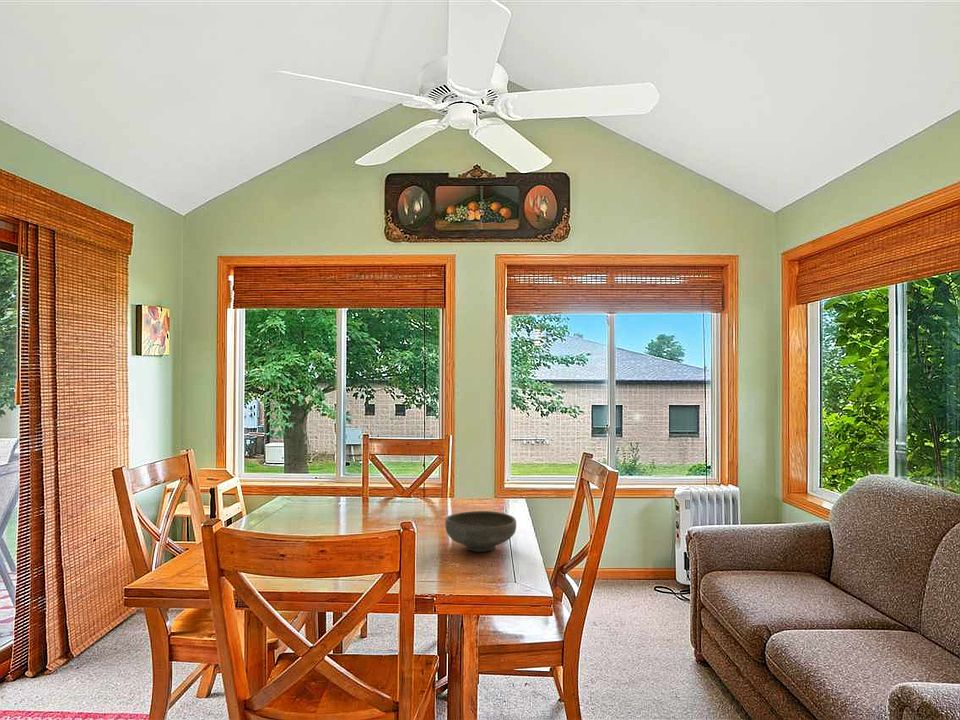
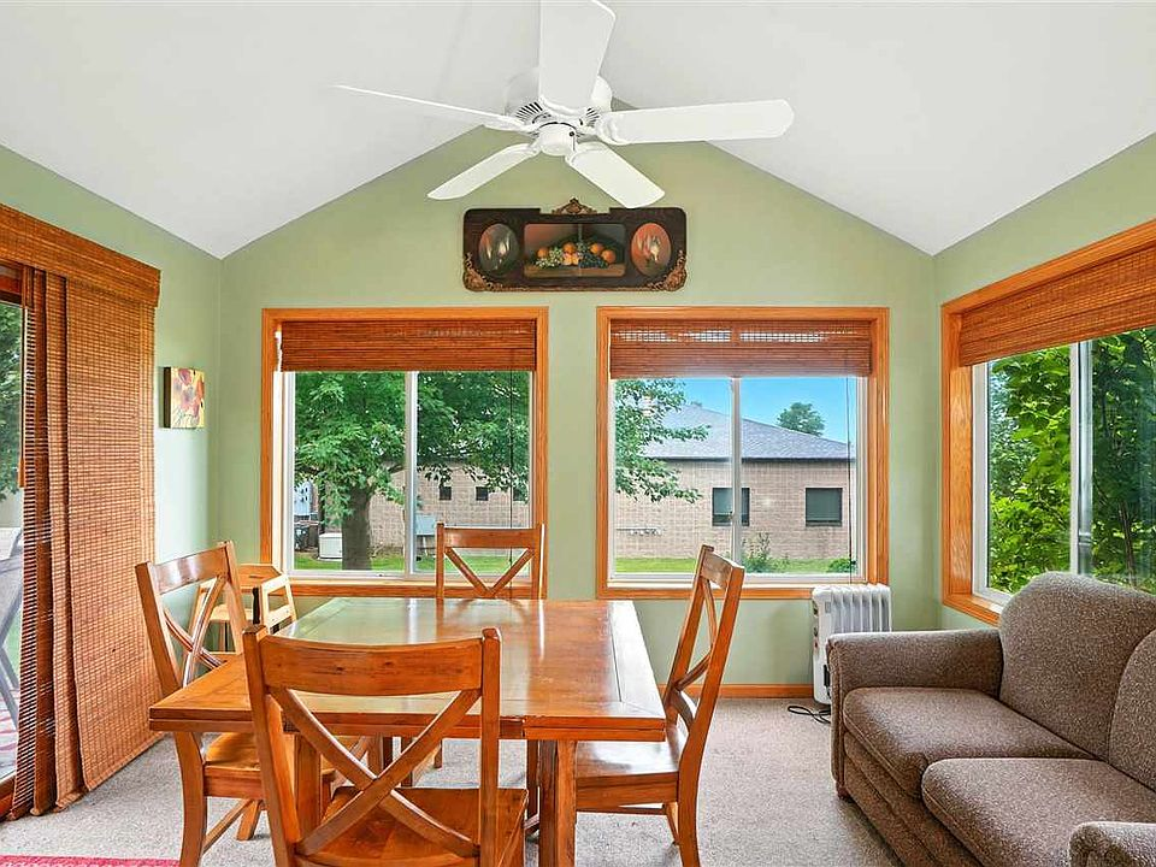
- bowl (480, 532)
